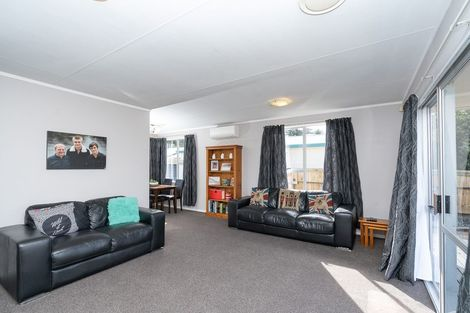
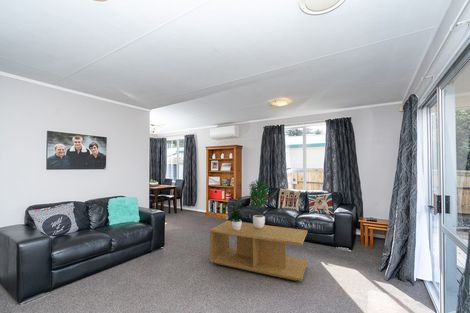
+ coffee table (258, 247)
+ potted plant (250, 203)
